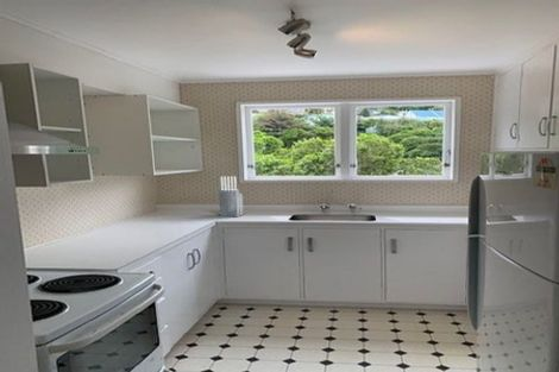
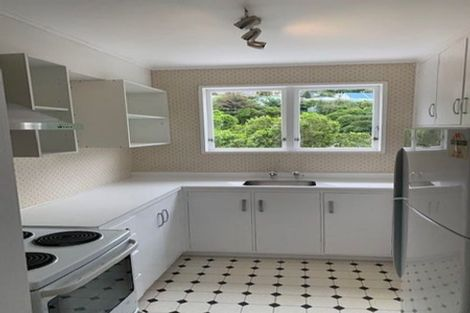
- knife block (231, 195)
